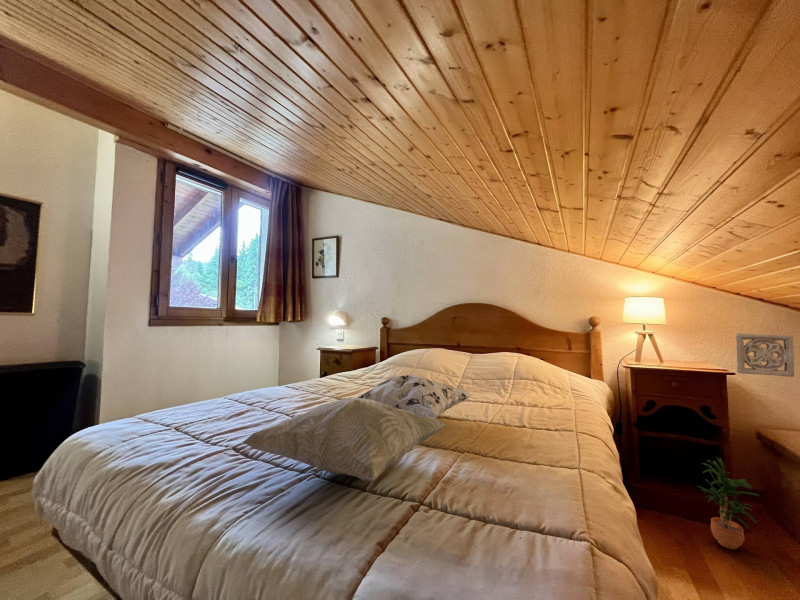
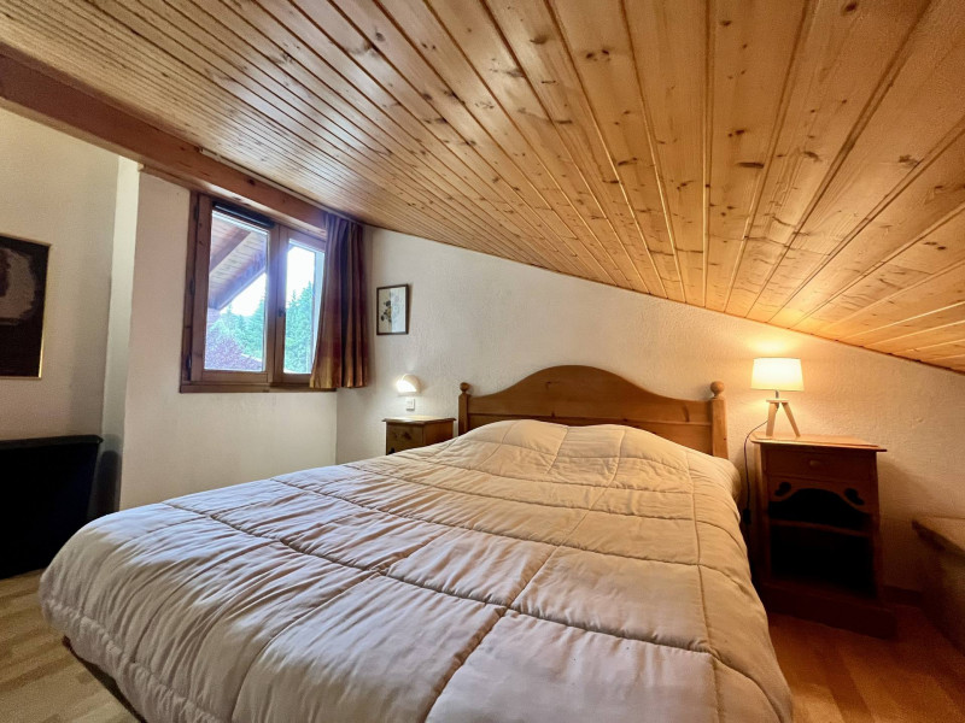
- potted plant (728, 502)
- wall ornament (763, 354)
- decorative pillow (353, 432)
- decorative pillow (409, 398)
